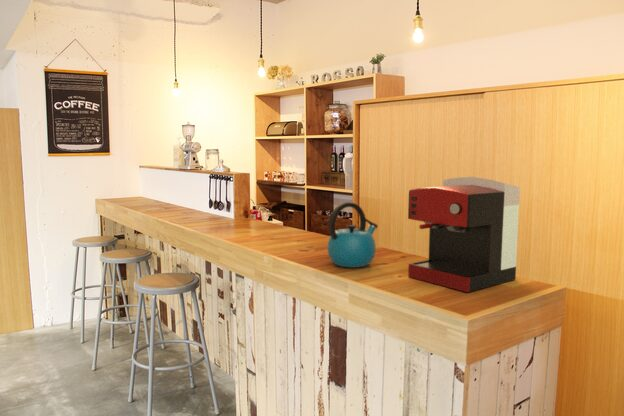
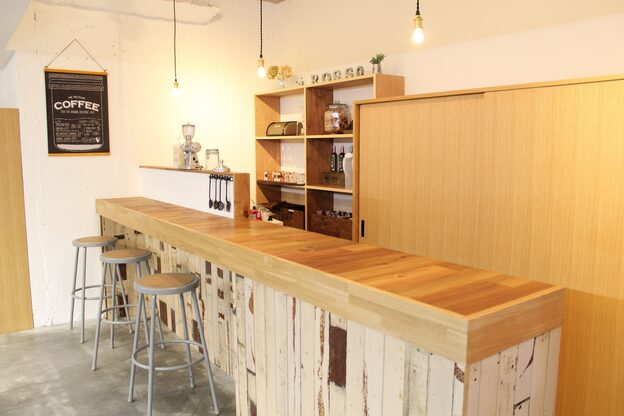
- coffee maker (455, 229)
- kettle (353, 233)
